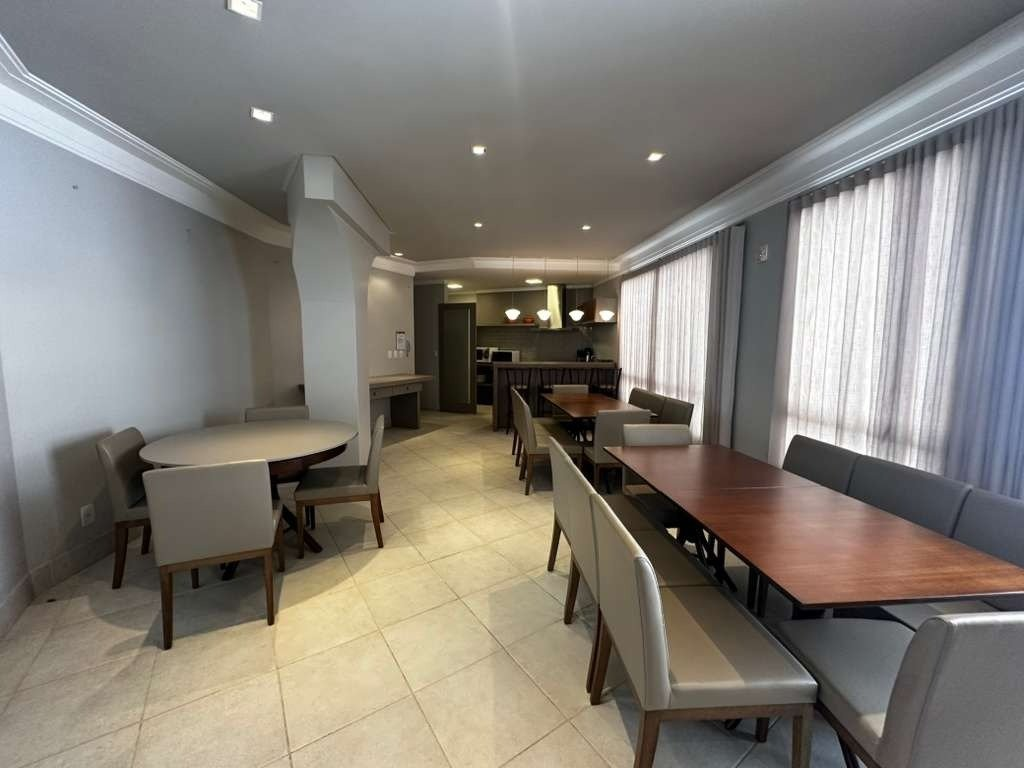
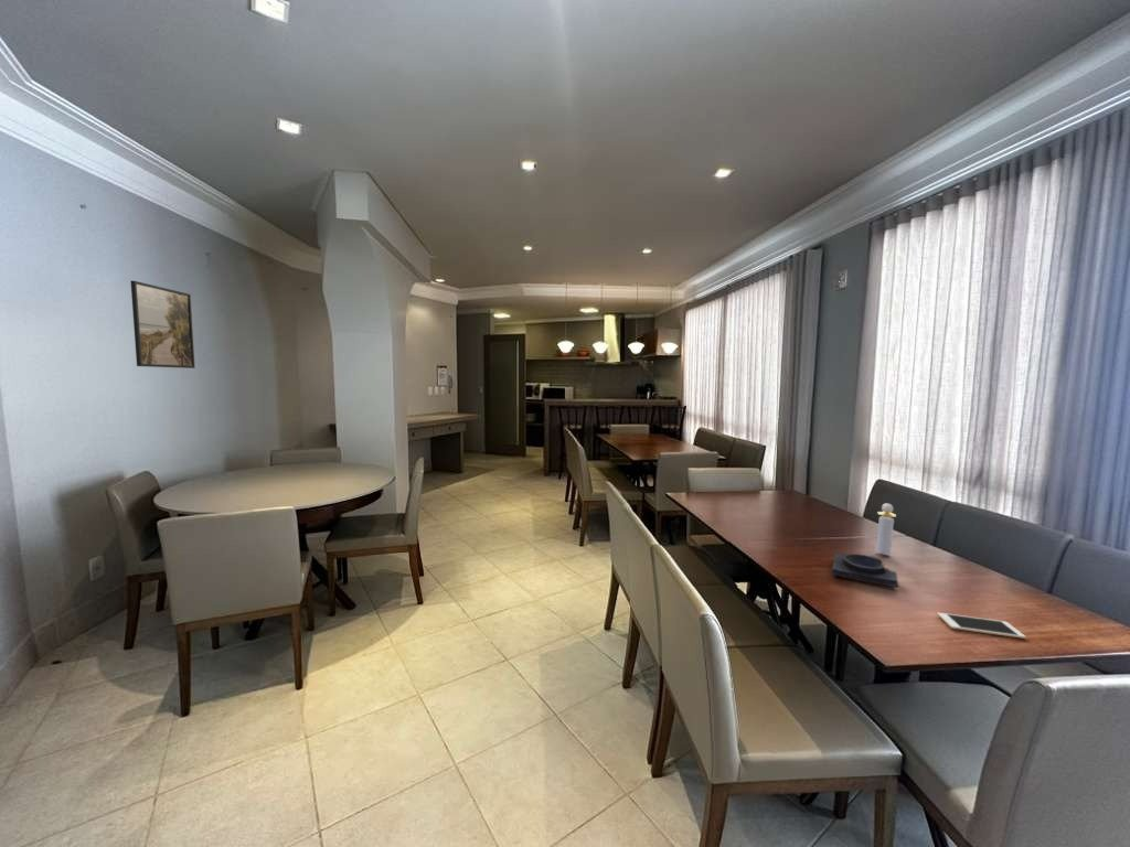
+ cell phone (979, 624)
+ perfume bottle (885, 528)
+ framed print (164, 328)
+ decorative bowl (857, 566)
